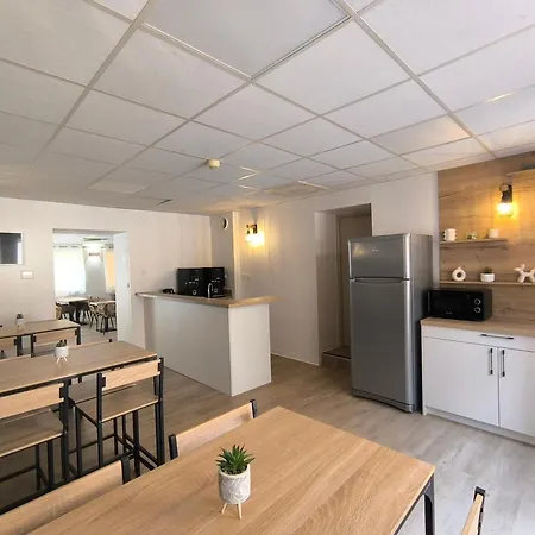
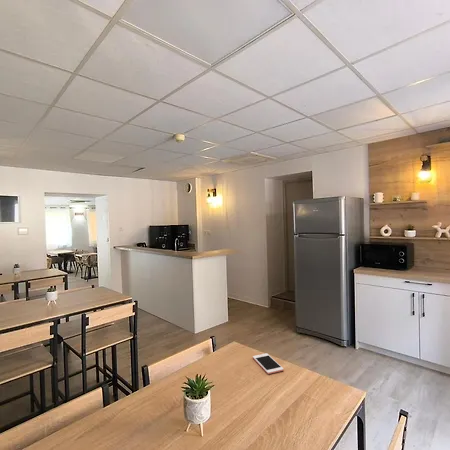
+ cell phone (267, 363)
